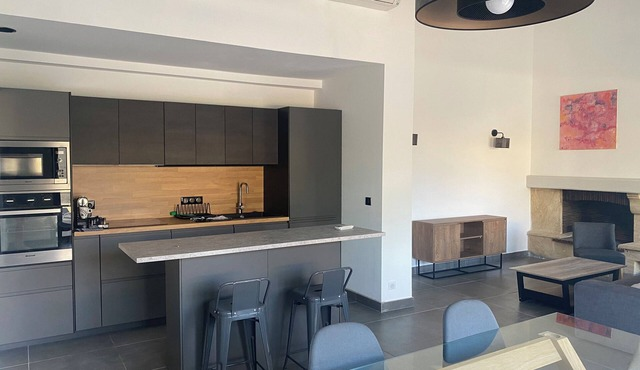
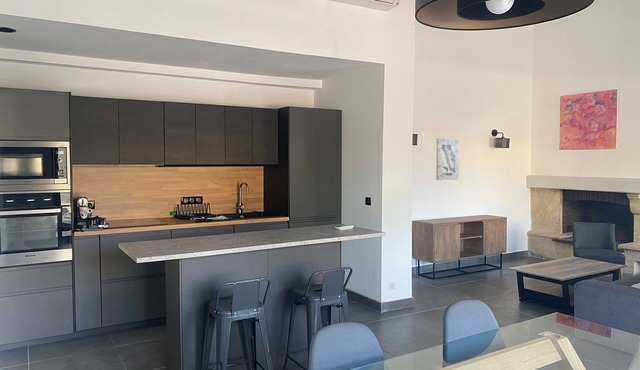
+ wall art (447, 159)
